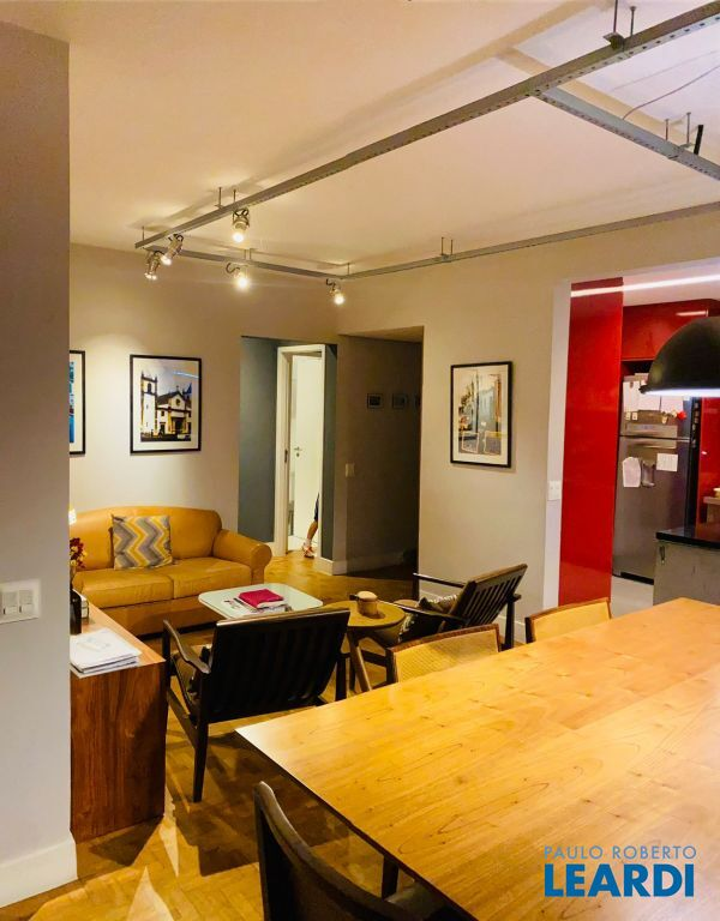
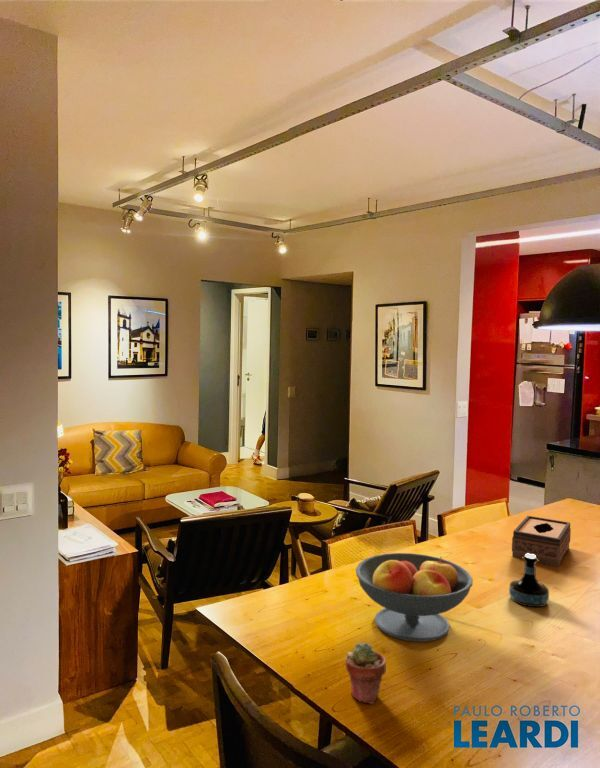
+ tissue box (542, 539)
+ fruit bowl (412, 589)
+ tequila bottle (529, 578)
+ potted succulent (365, 669)
